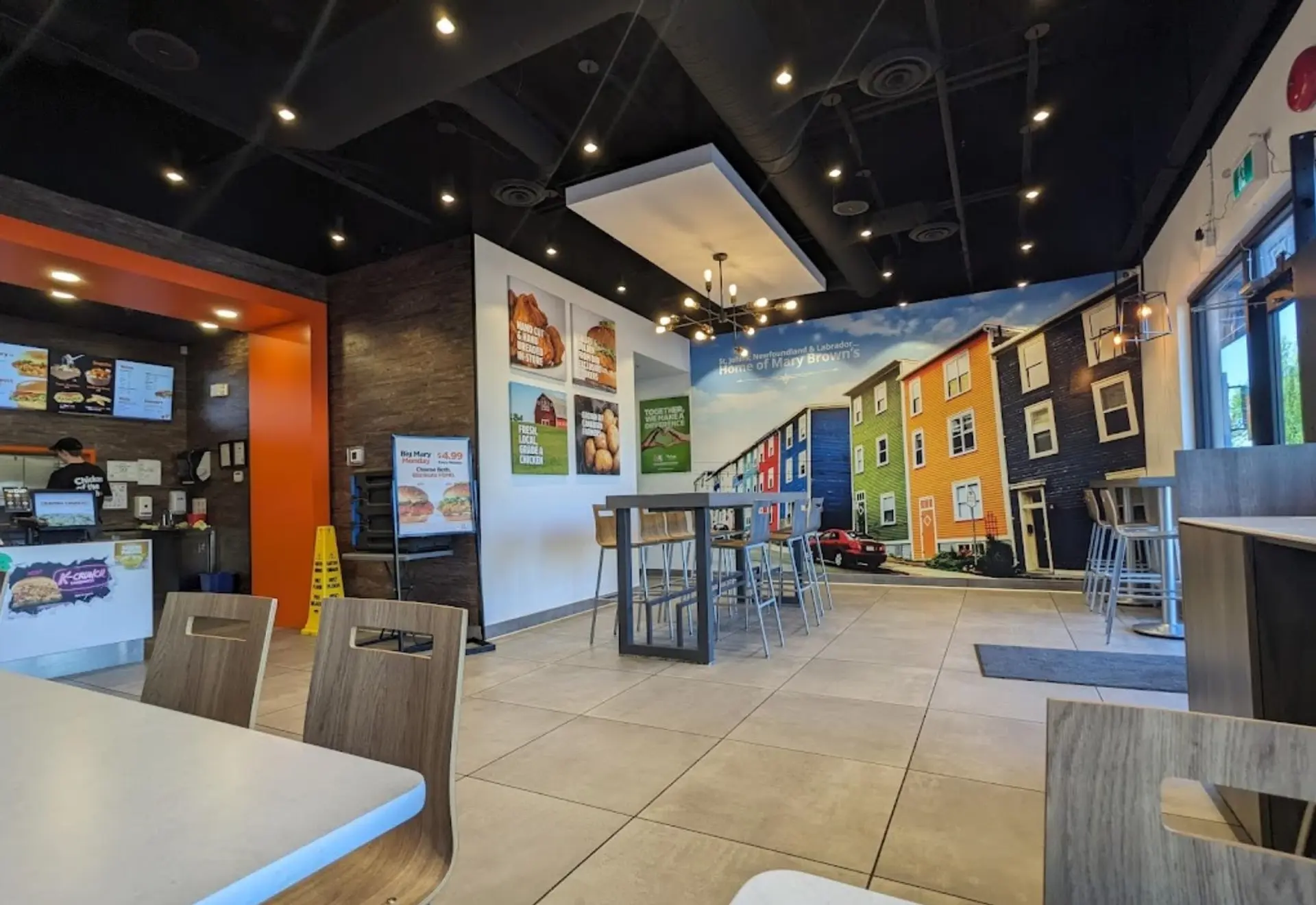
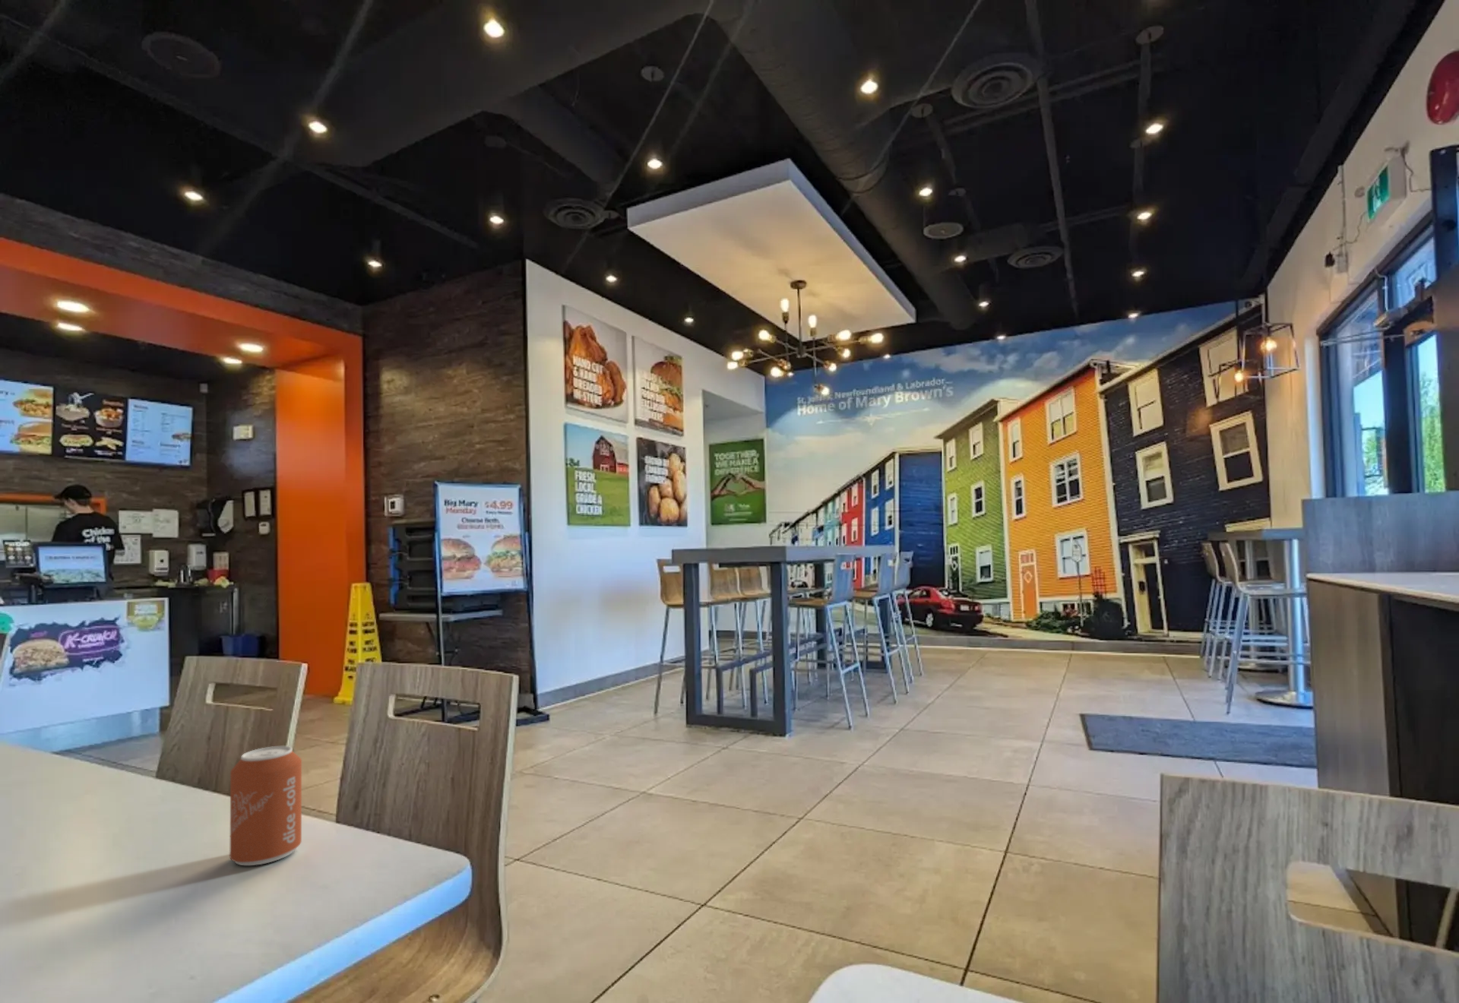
+ can (266, 802)
